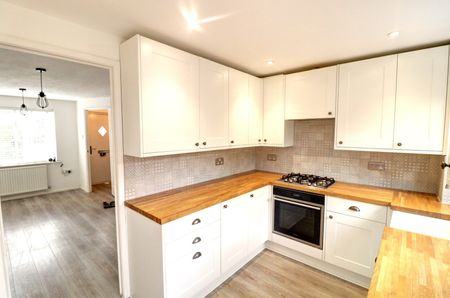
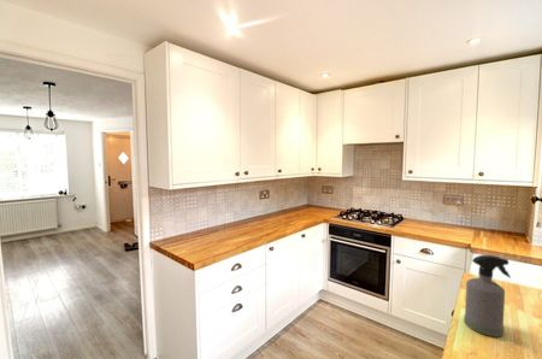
+ spray bottle (487, 292)
